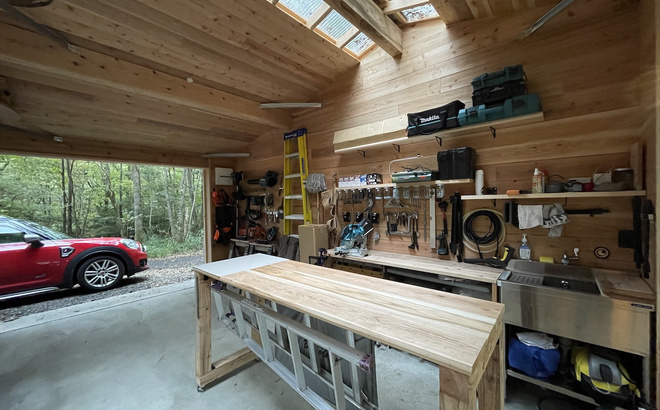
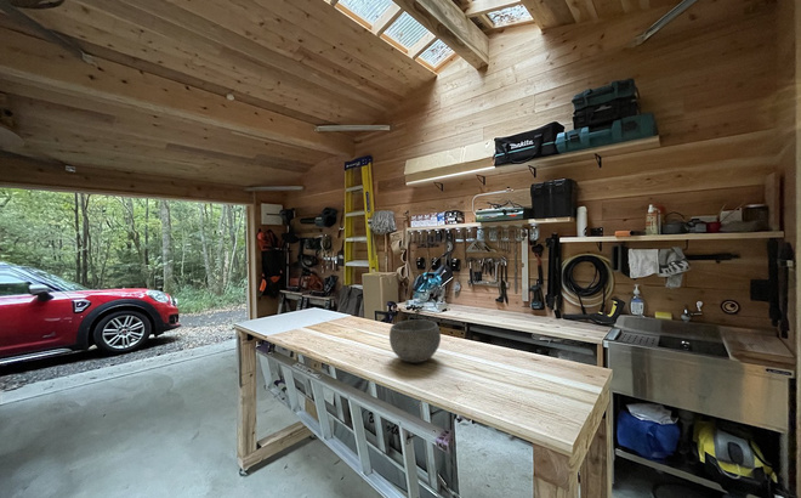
+ bowl (415, 341)
